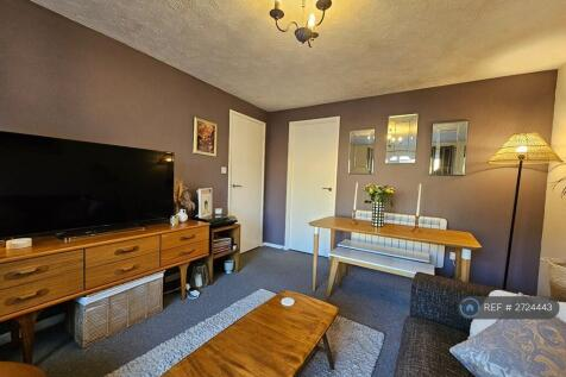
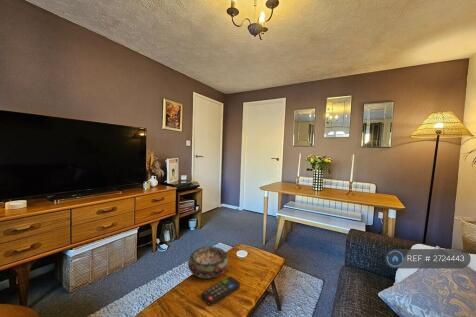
+ decorative bowl (208, 261)
+ remote control (221, 289)
